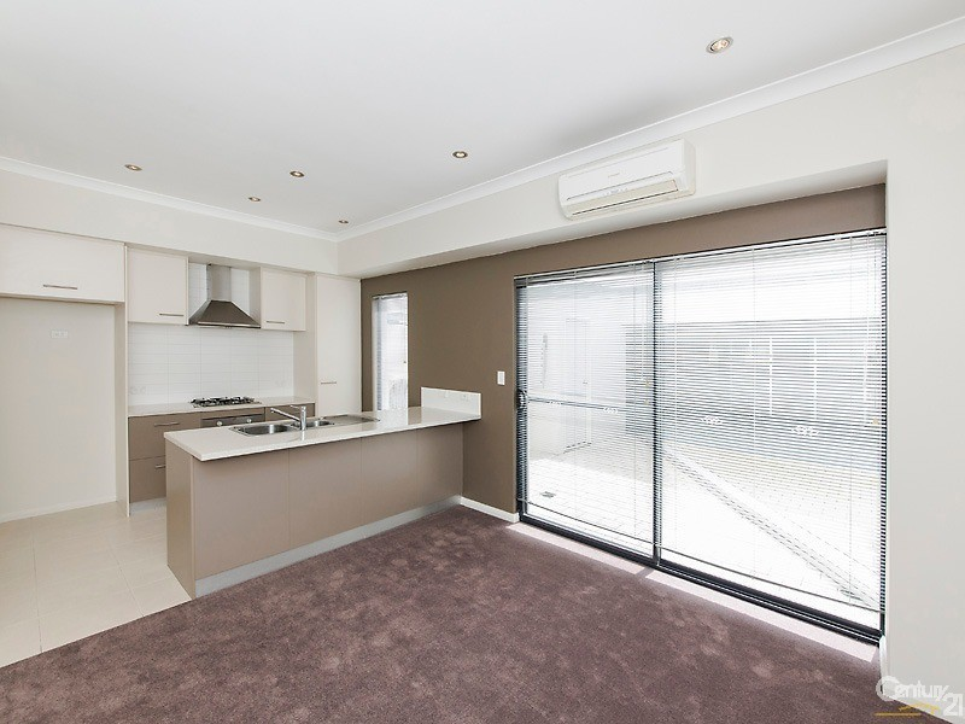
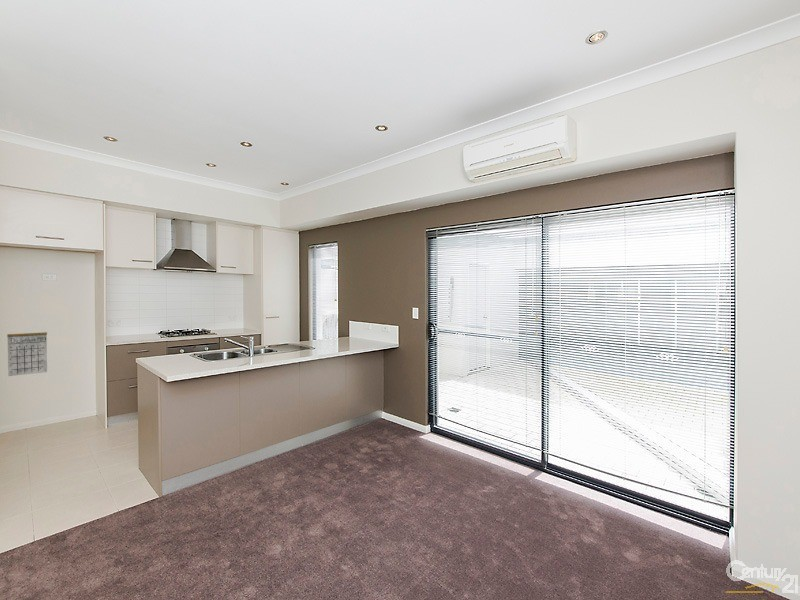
+ calendar (27, 348)
